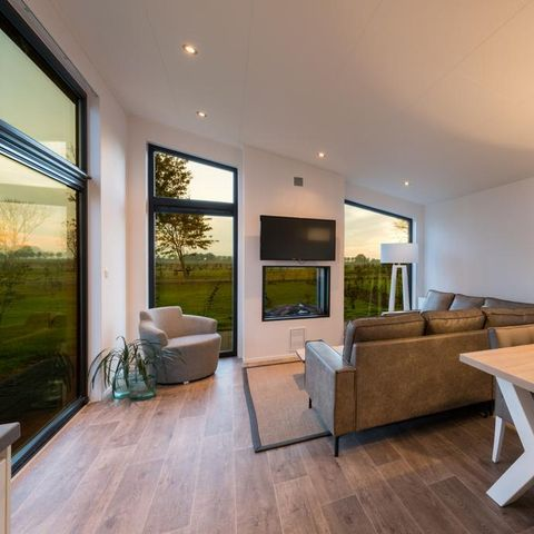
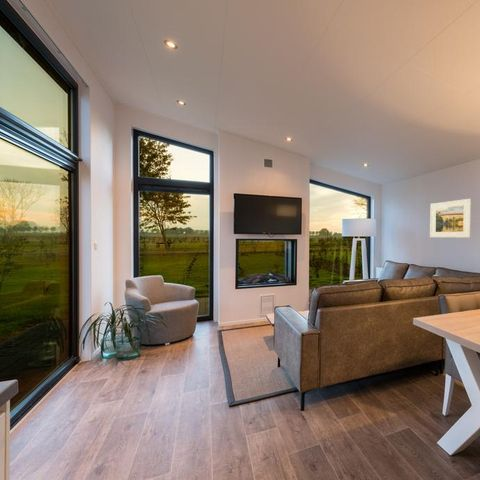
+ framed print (449, 219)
